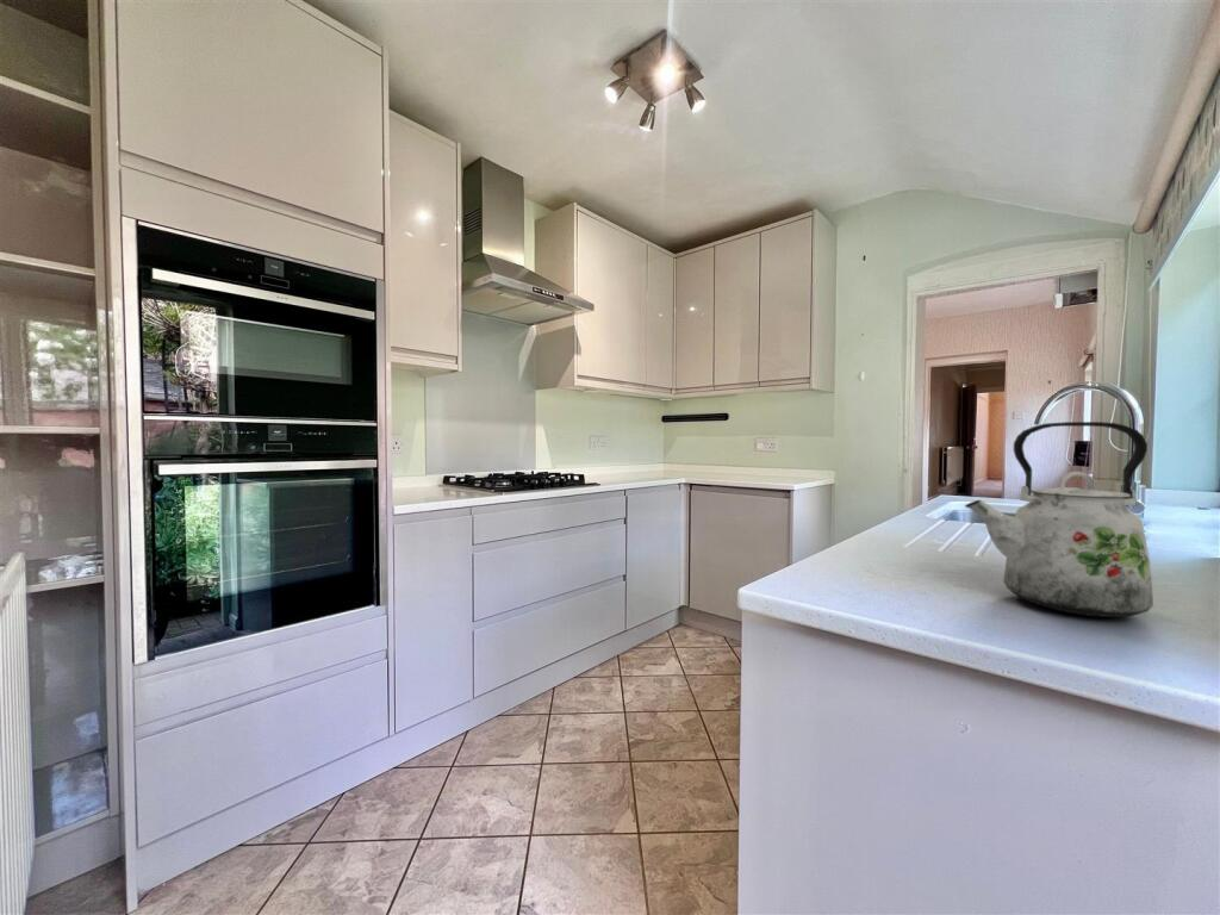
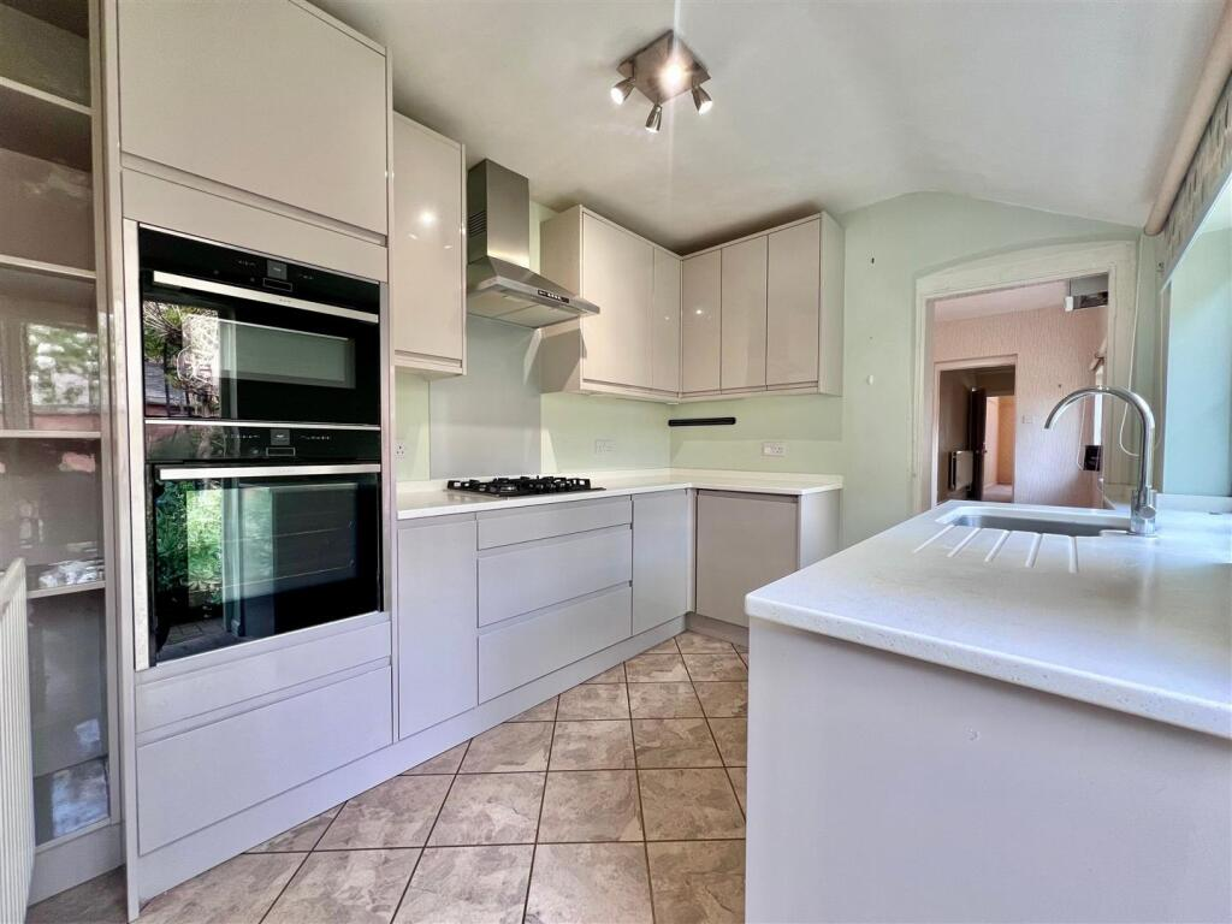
- kettle (1050, 513)
